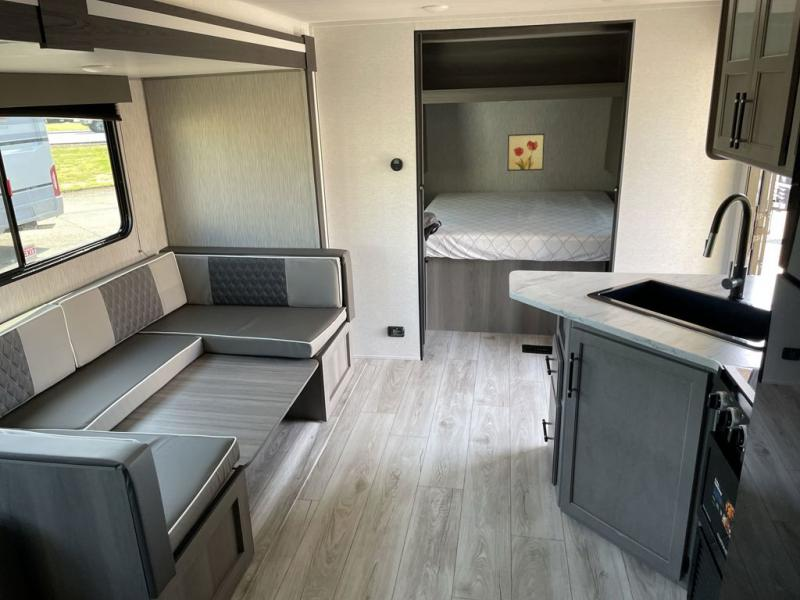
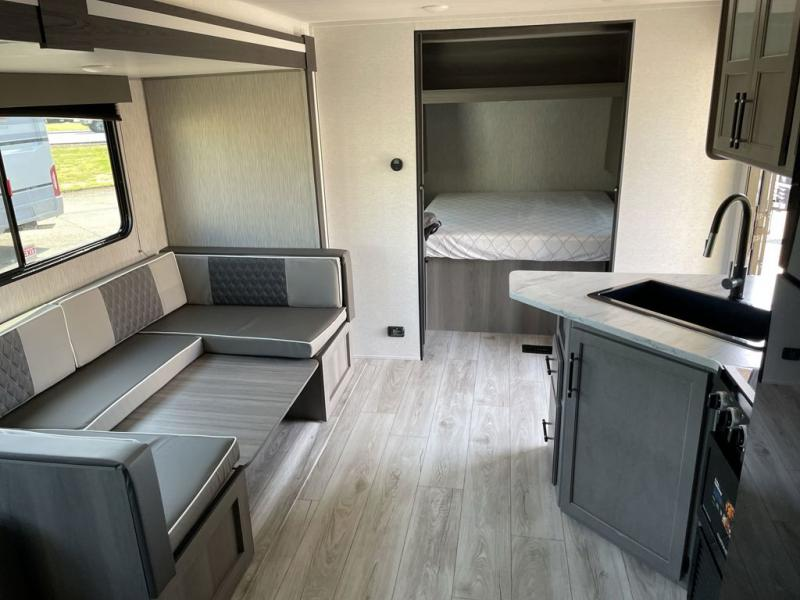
- wall art (525, 152)
